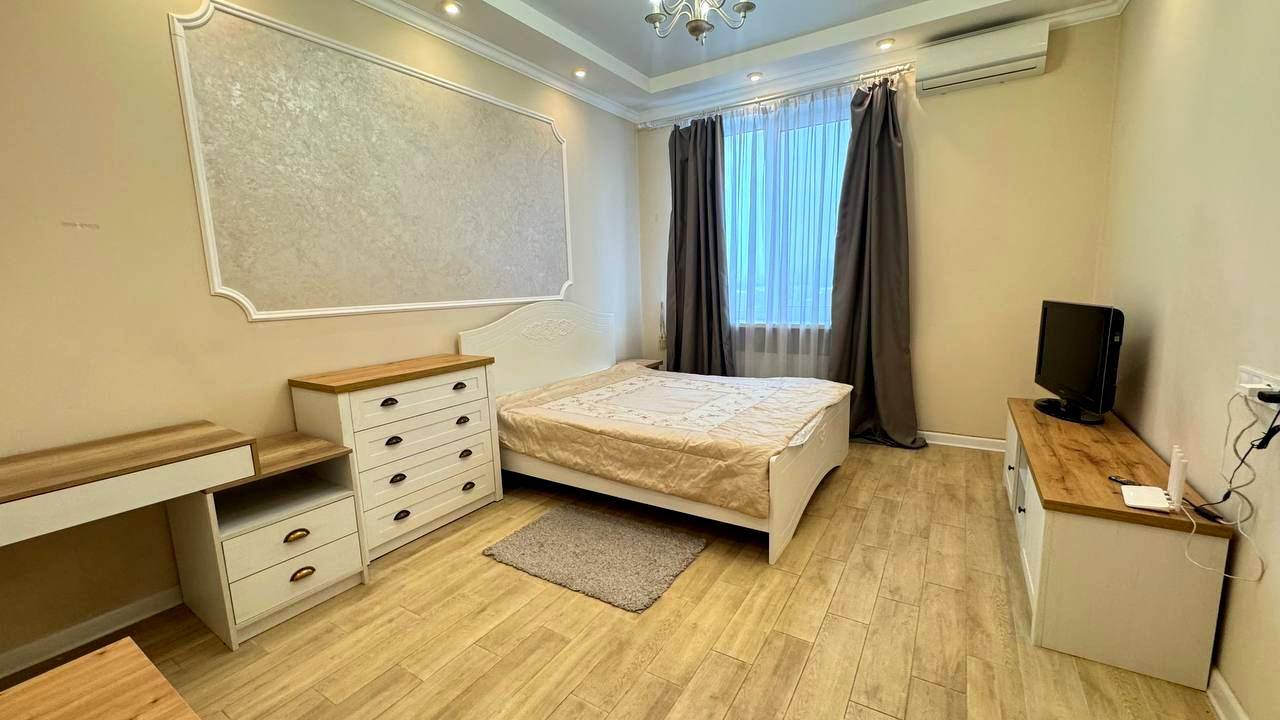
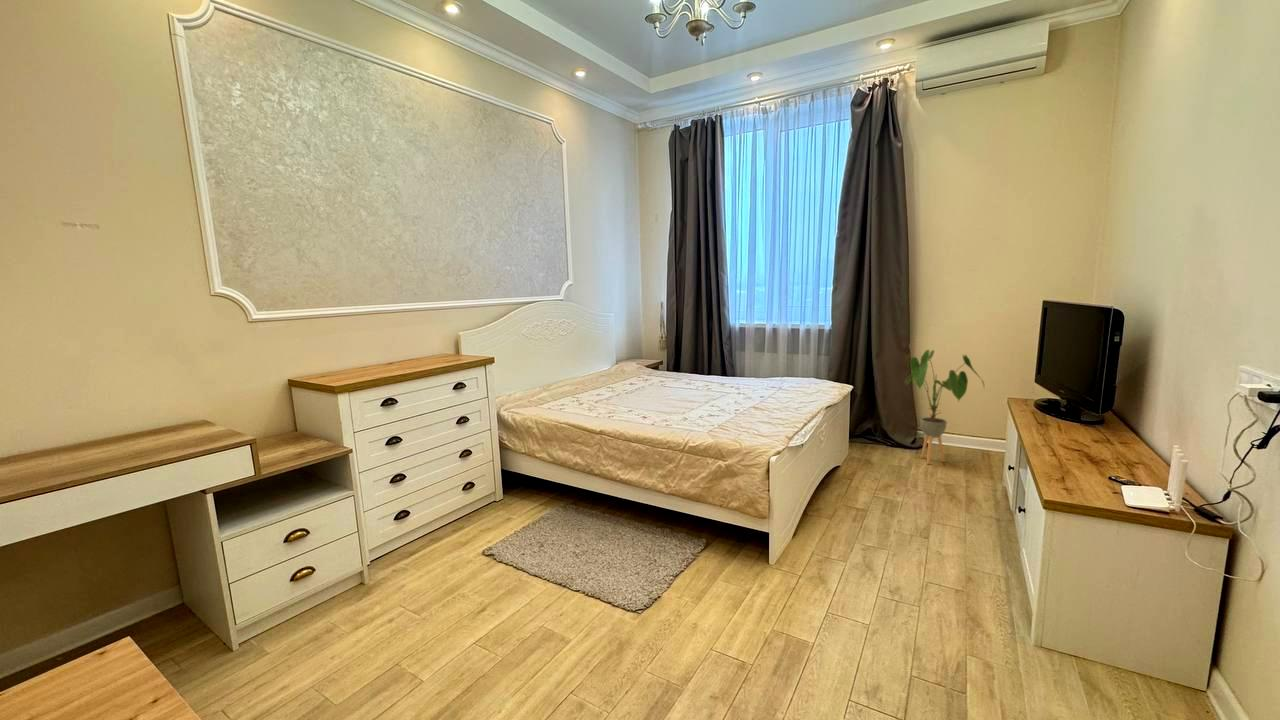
+ house plant (939, 410)
